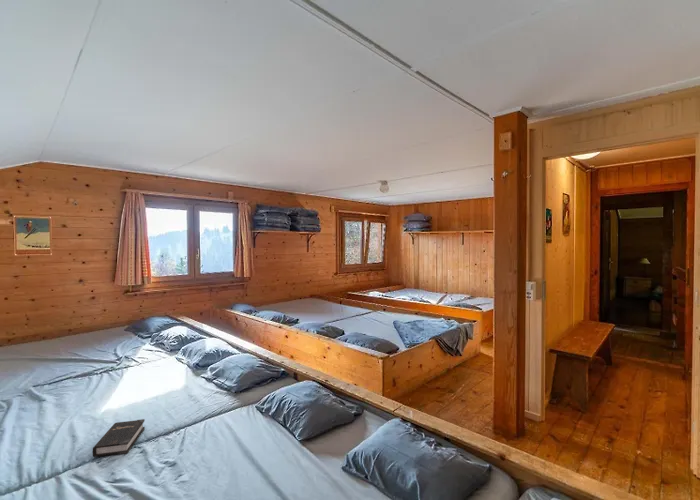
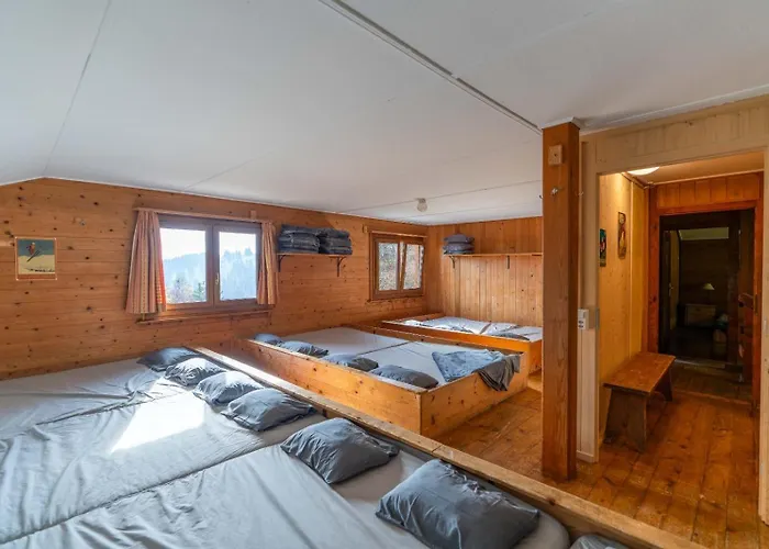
- hardback book (120, 437)
